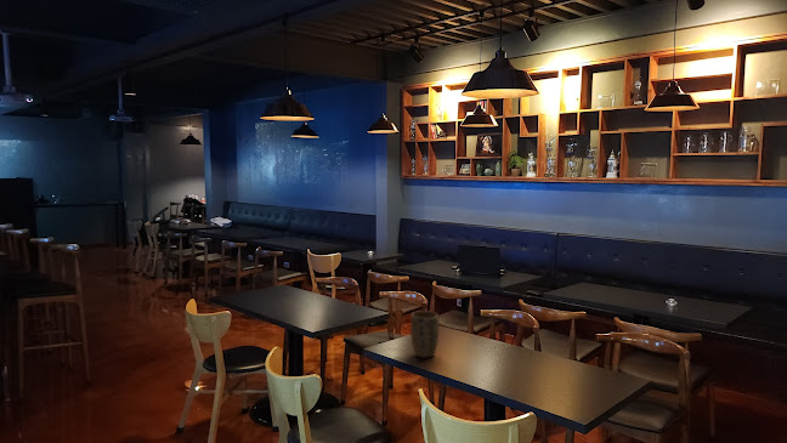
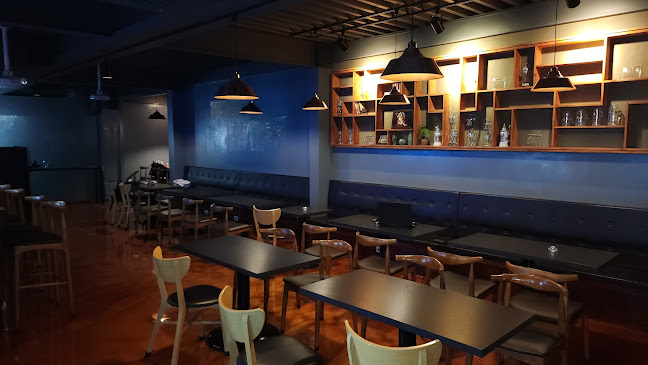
- plant pot (424, 334)
